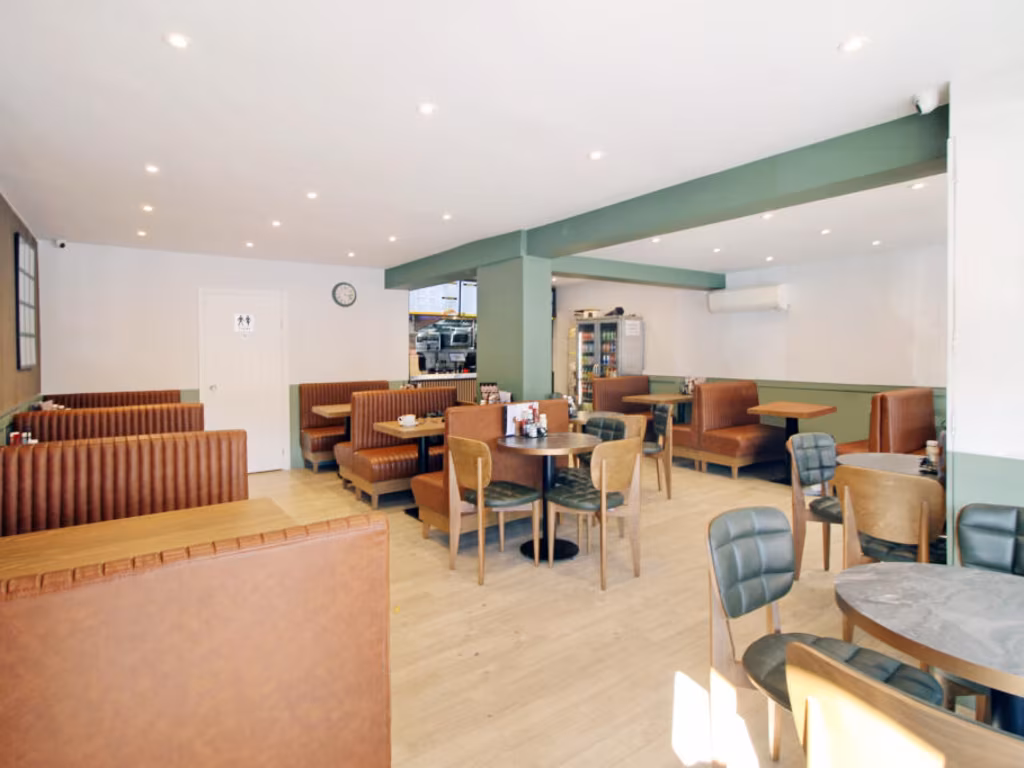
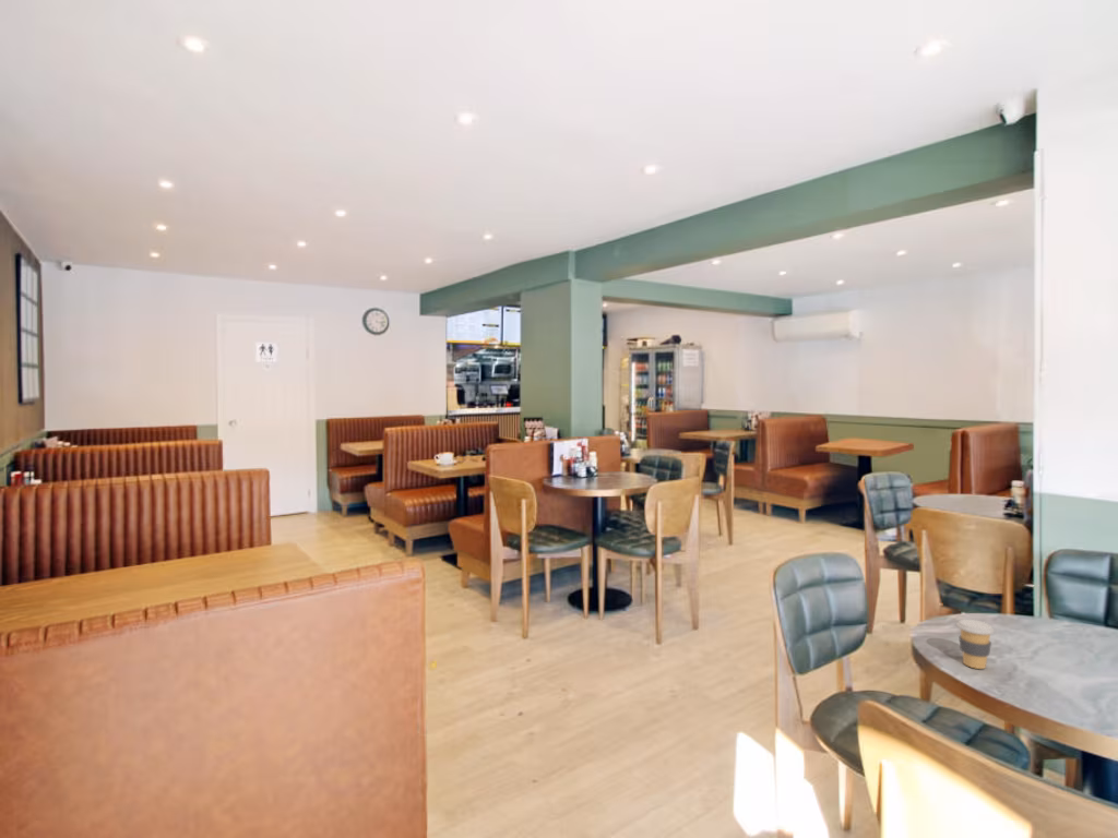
+ coffee cup (974, 644)
